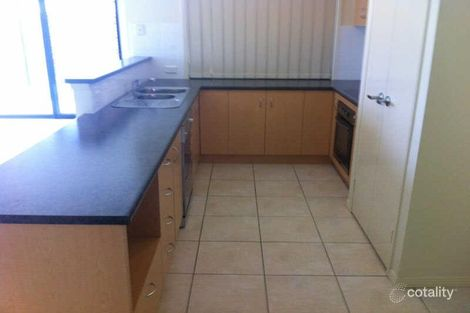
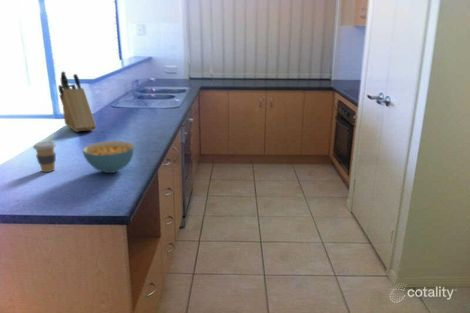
+ coffee cup (46, 157)
+ cereal bowl (110, 159)
+ knife block (75, 100)
